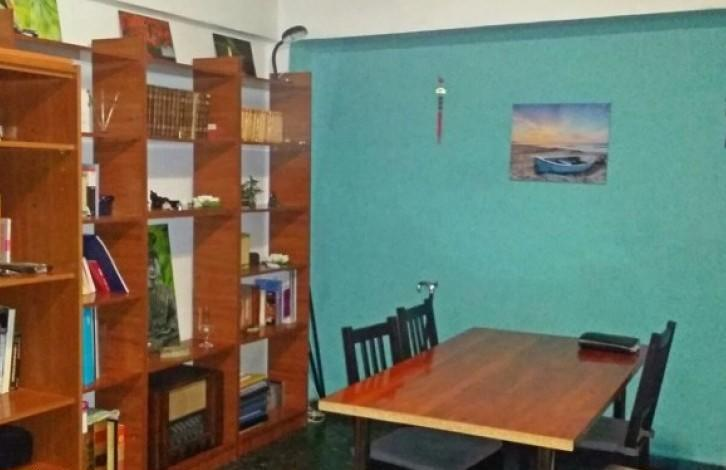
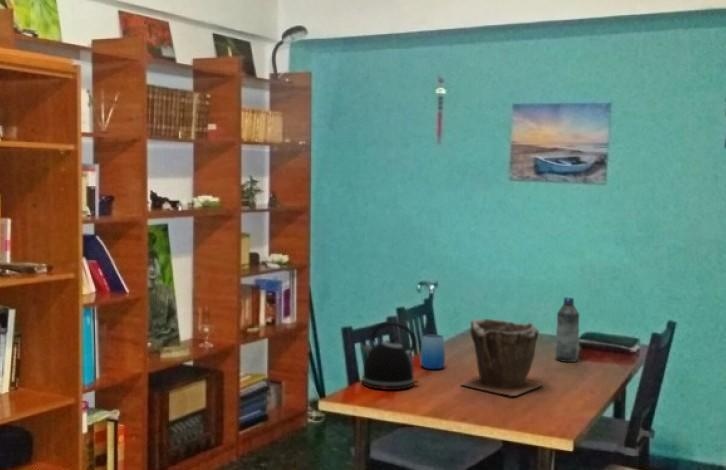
+ cup (432, 351)
+ kettle (389, 352)
+ water bottle (567, 328)
+ plant pot (502, 354)
